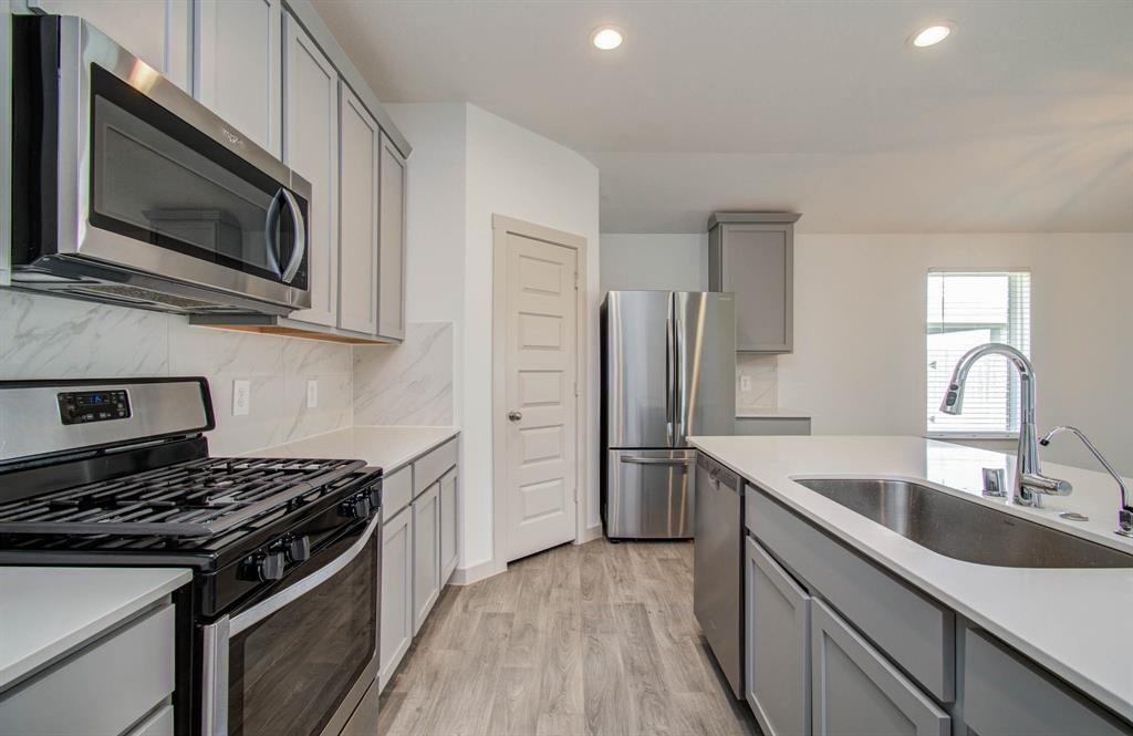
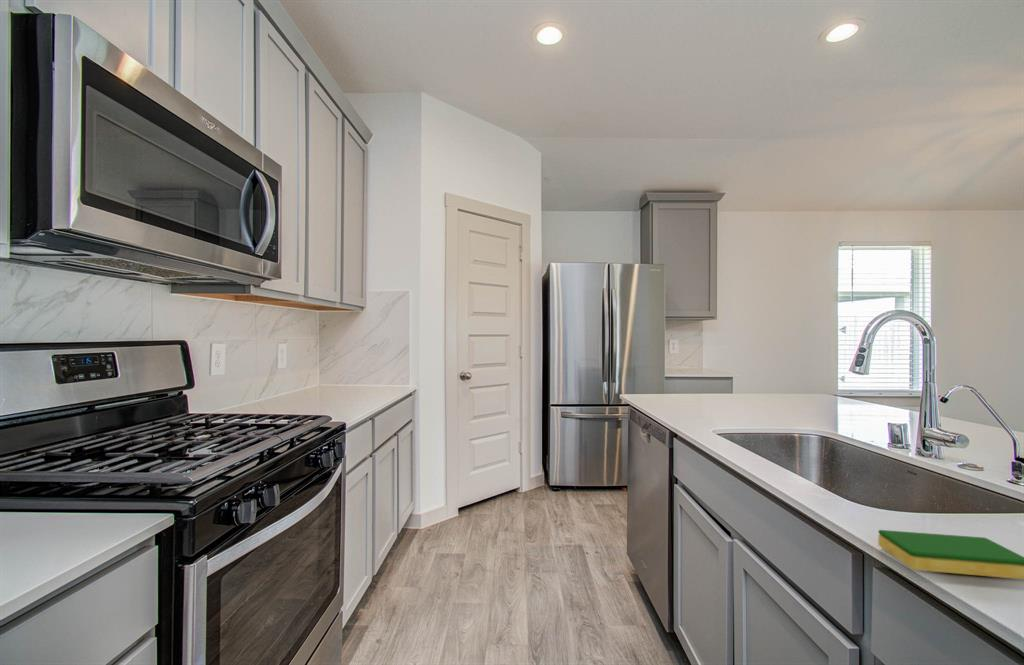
+ dish sponge (950, 553)
